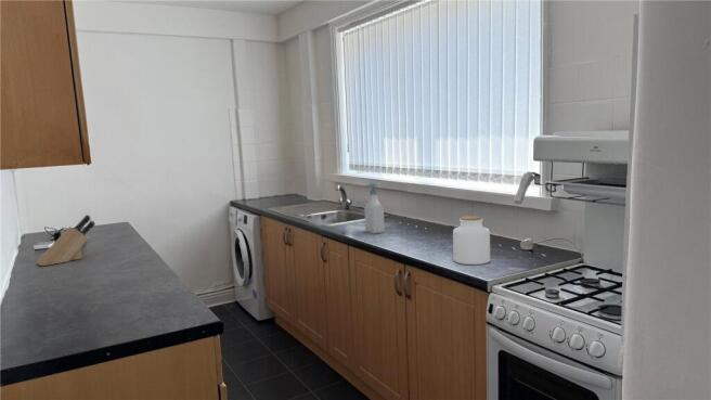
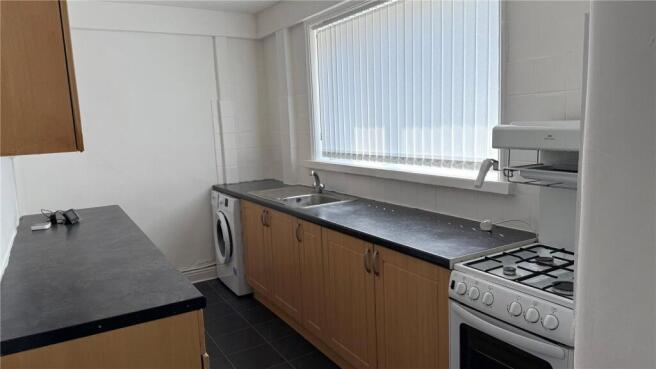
- jar (473, 238)
- soap bottle (372, 207)
- knife block (66, 238)
